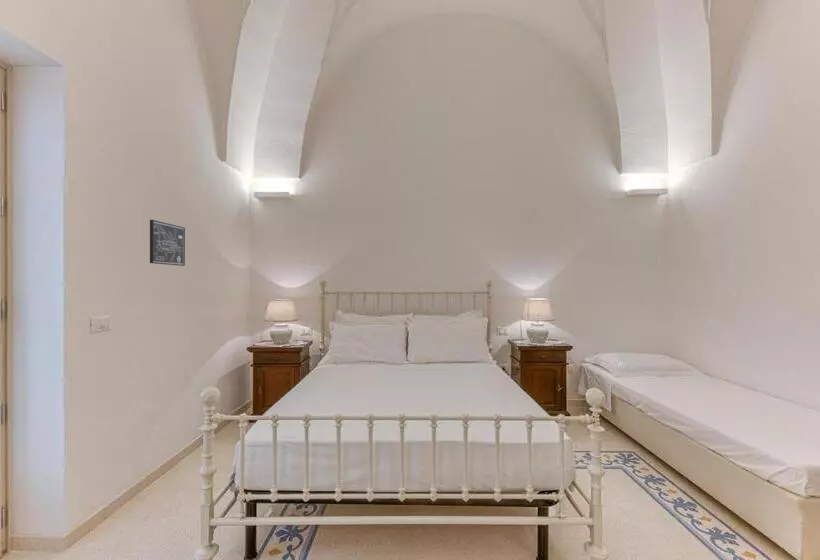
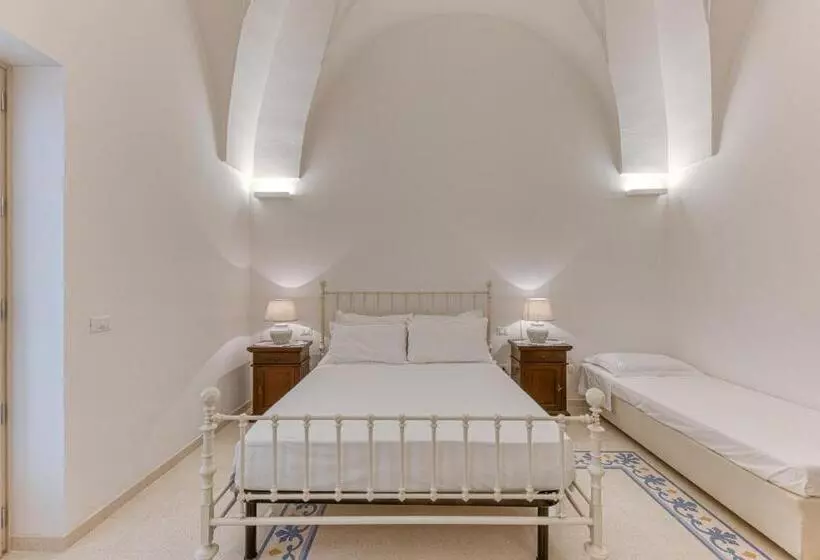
- wall art (168, 244)
